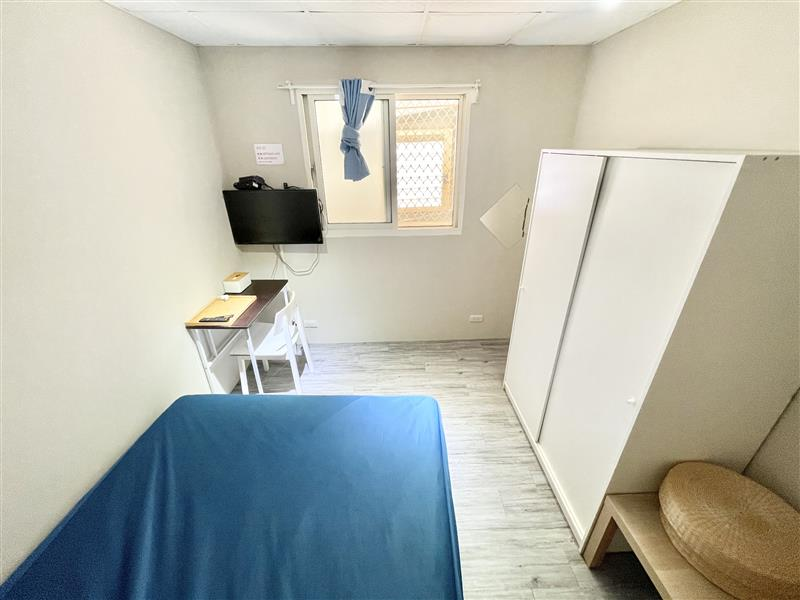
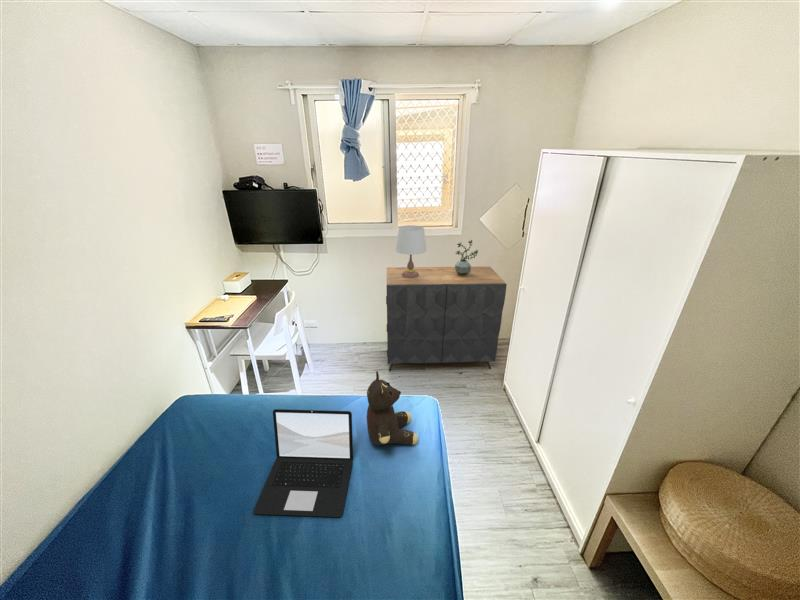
+ potted plant (466, 257)
+ teddy bear (391, 407)
+ table lamp (410, 251)
+ dresser (439, 319)
+ laptop (305, 459)
